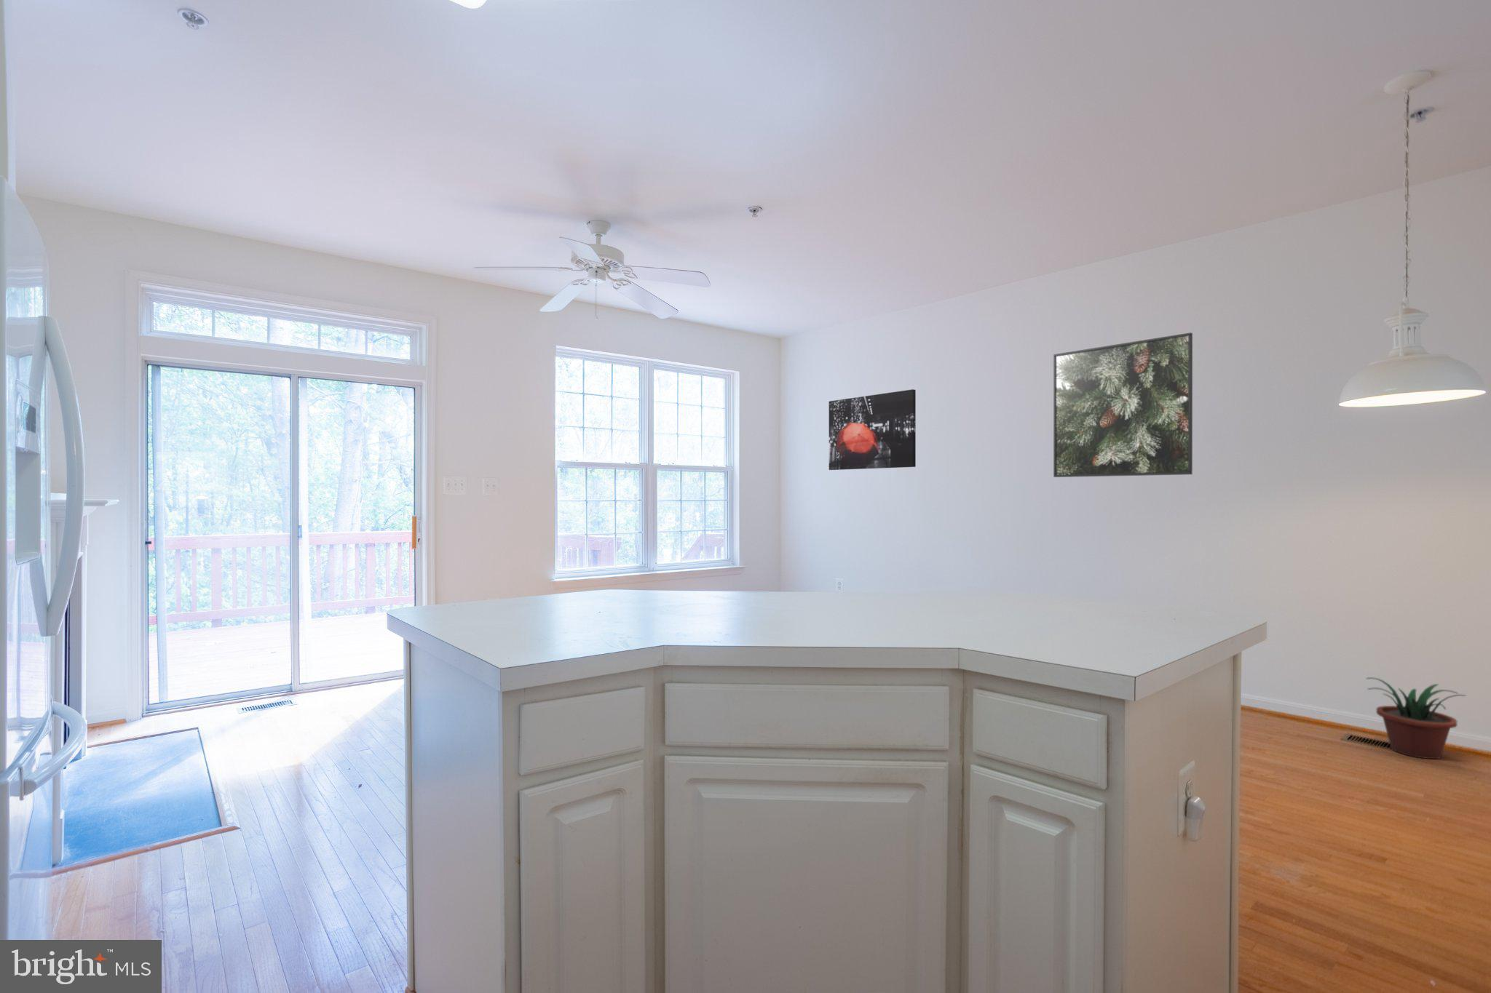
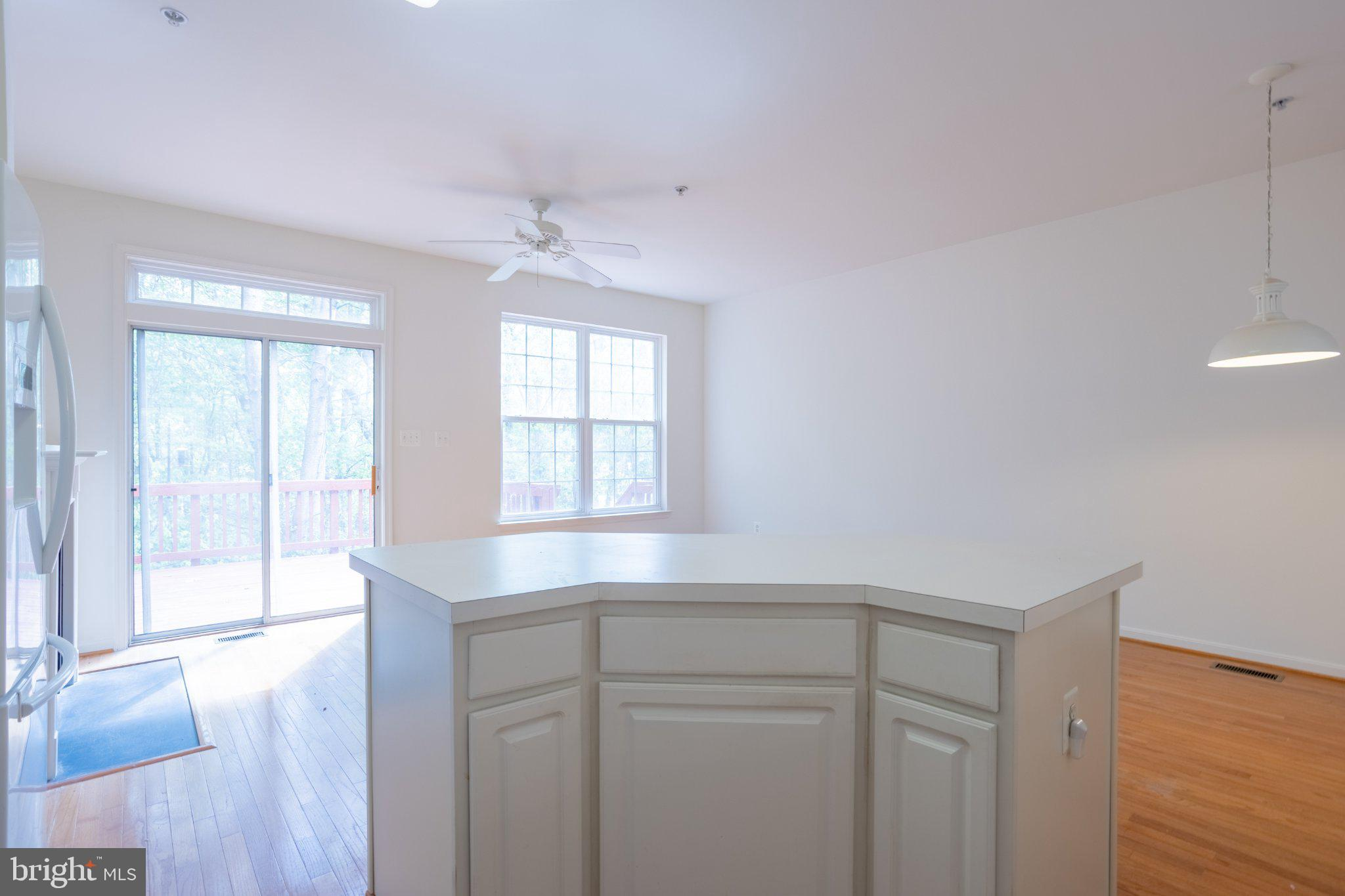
- wall art (869, 432)
- potted plant (1413, 717)
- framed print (1117, 410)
